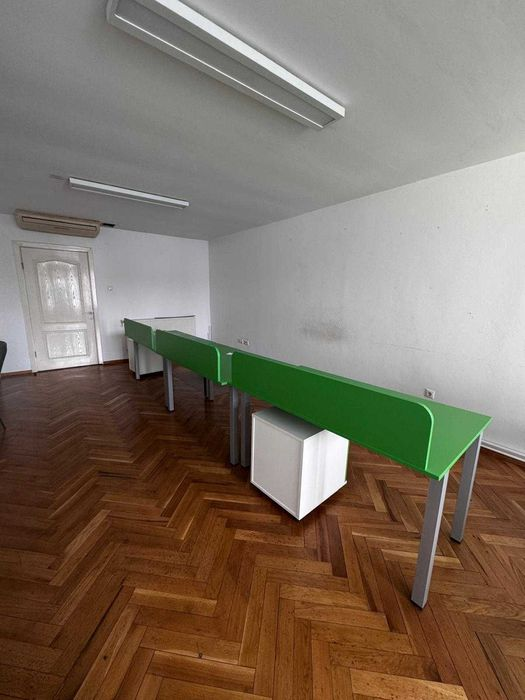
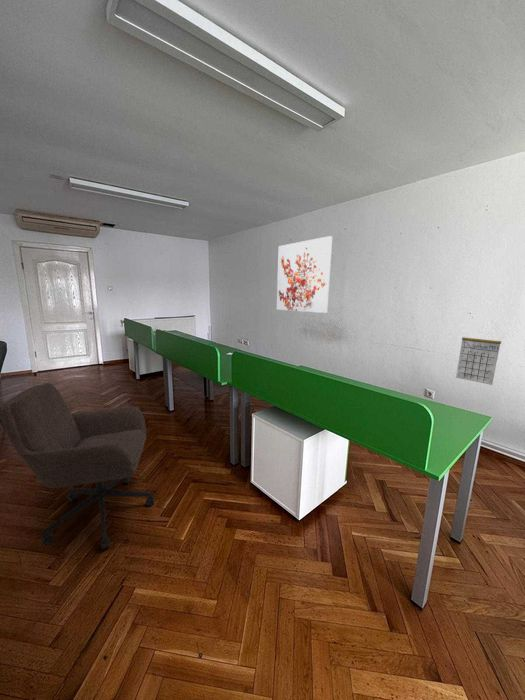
+ office chair (92, 453)
+ wall art (301, 277)
+ calendar (478, 355)
